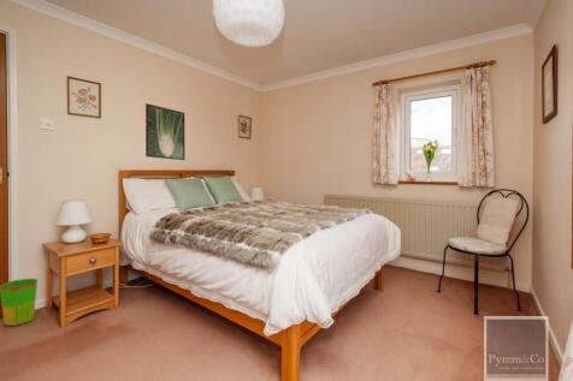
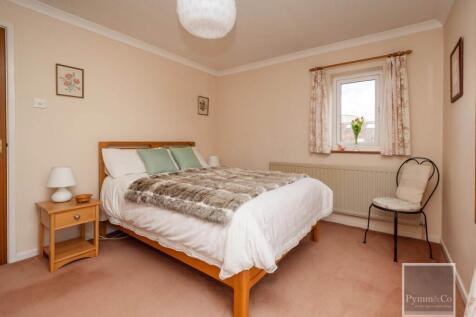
- waste bin (19, 302)
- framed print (166, 133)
